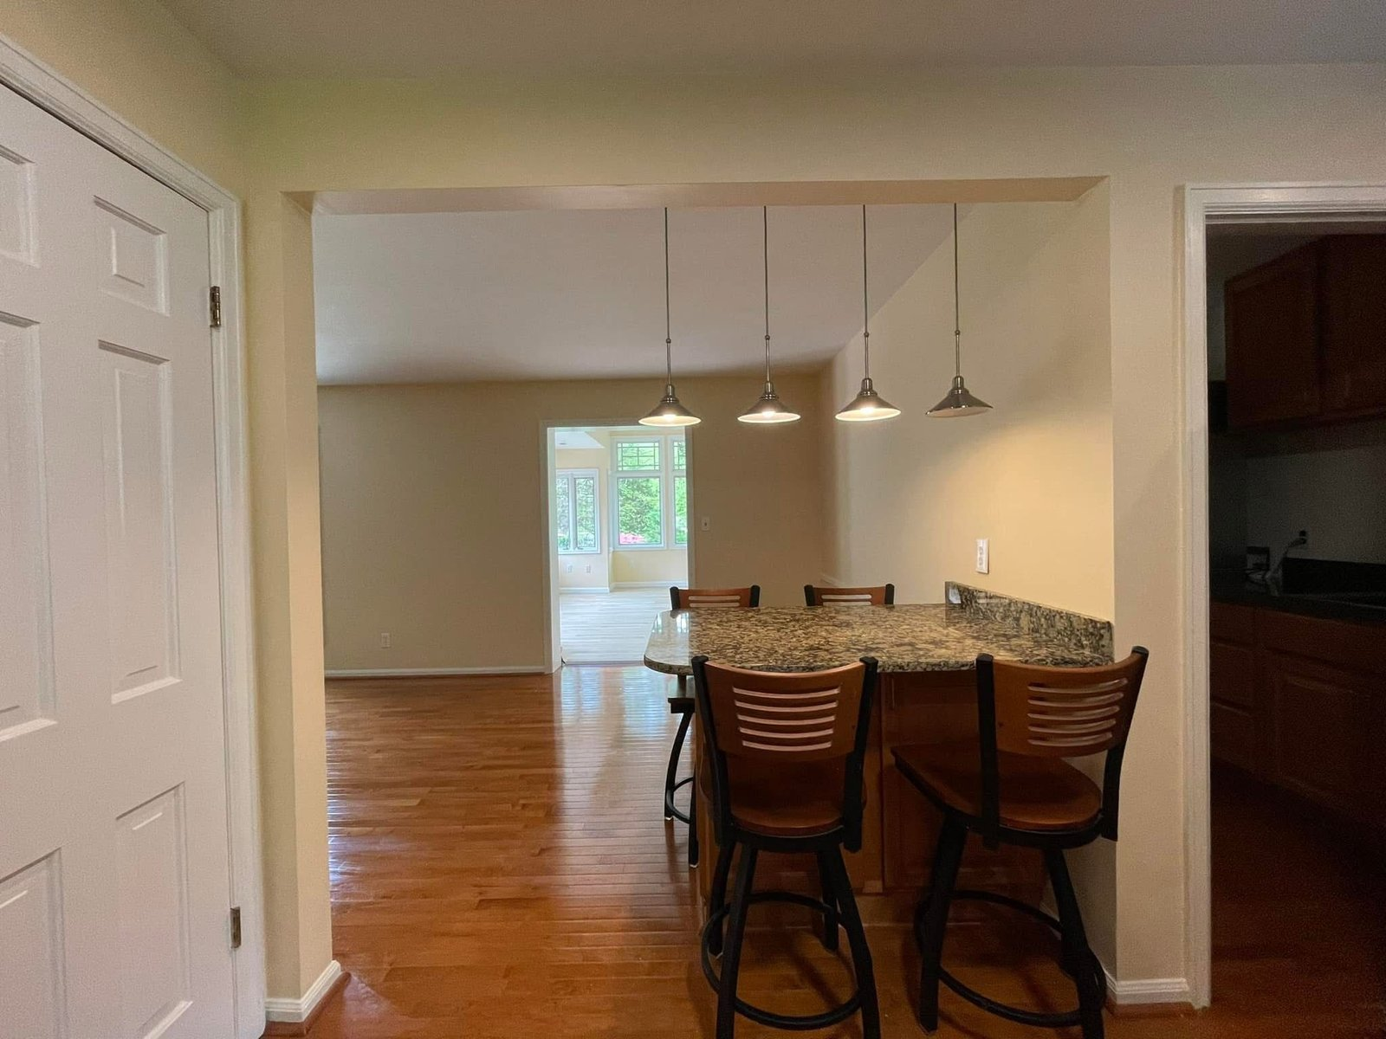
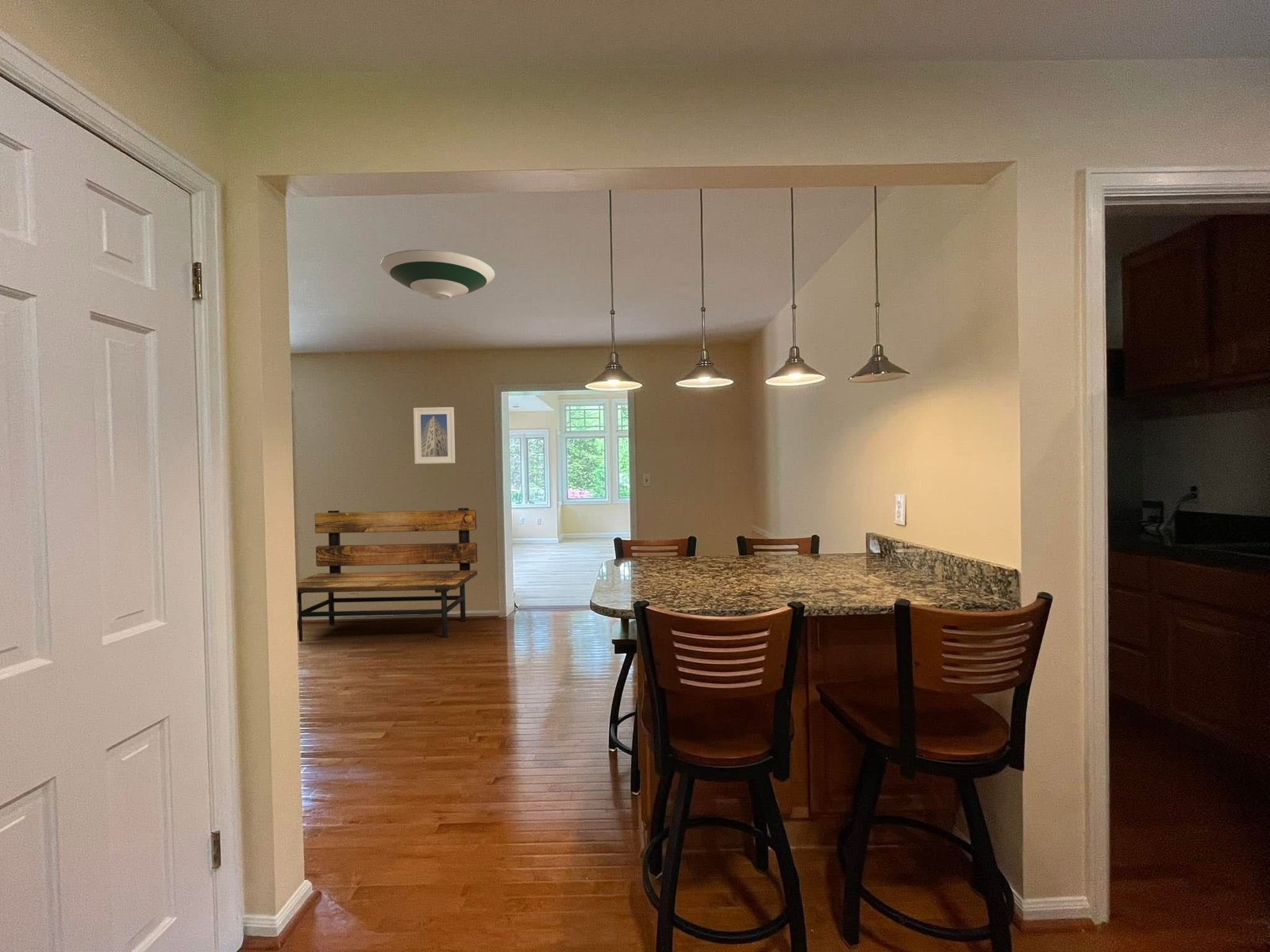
+ bench (383, 572)
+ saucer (440, 283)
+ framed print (434, 436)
